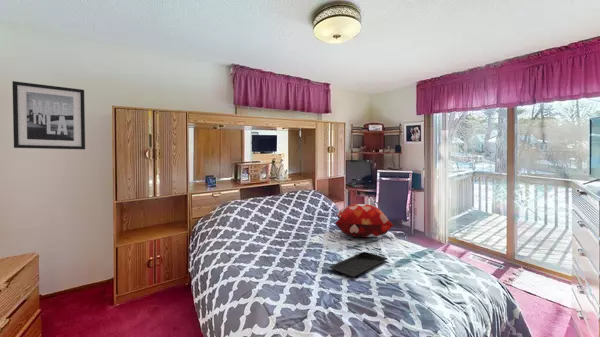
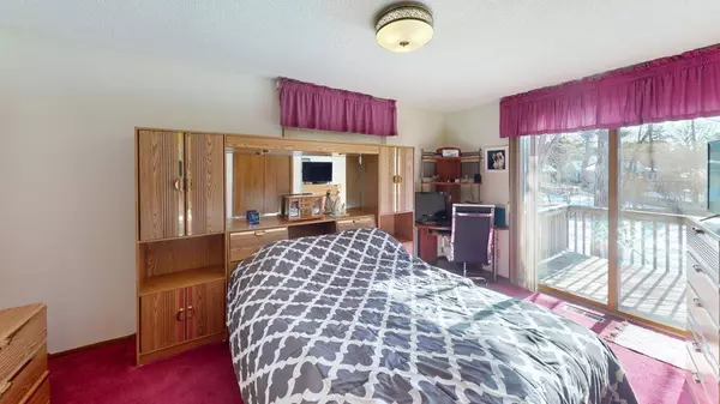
- decorative pillow (362, 219)
- serving tray (359, 264)
- wall art (51, 117)
